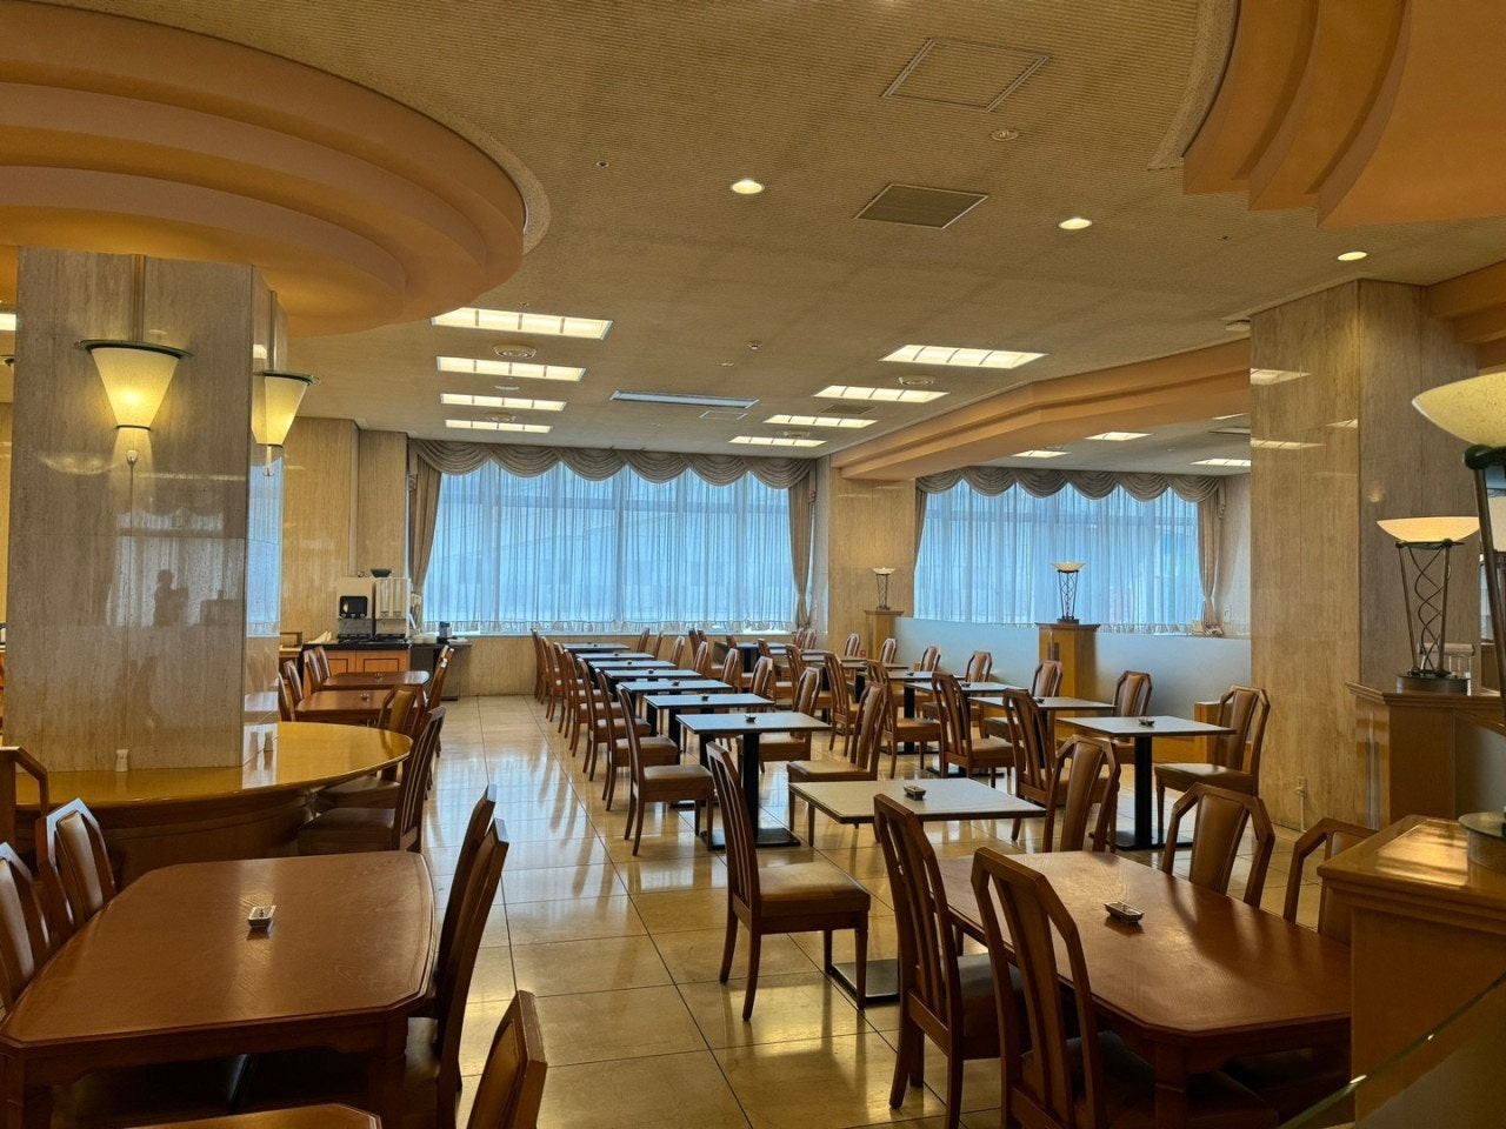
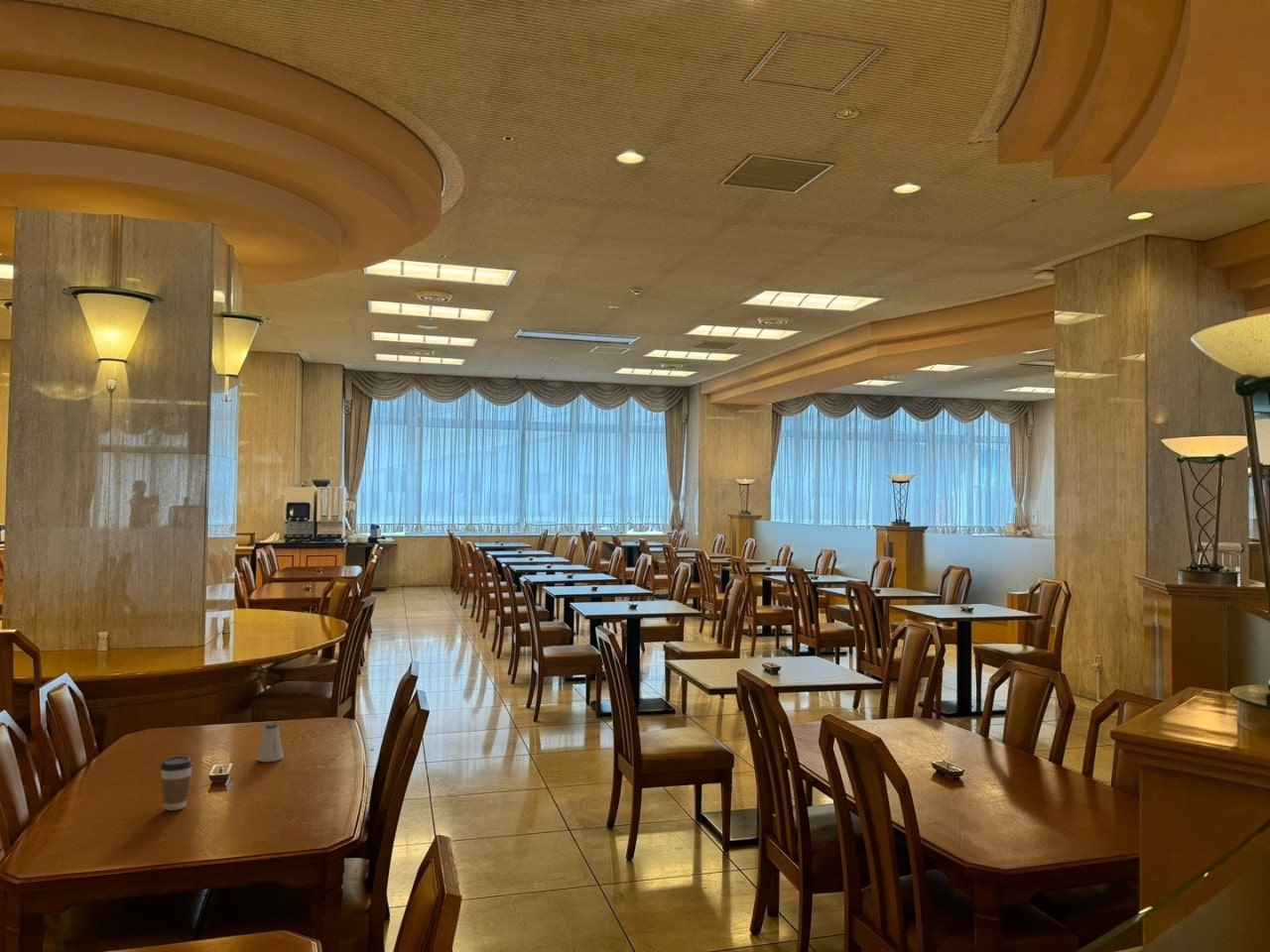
+ coffee cup (176, 783)
+ saltshaker (271, 741)
